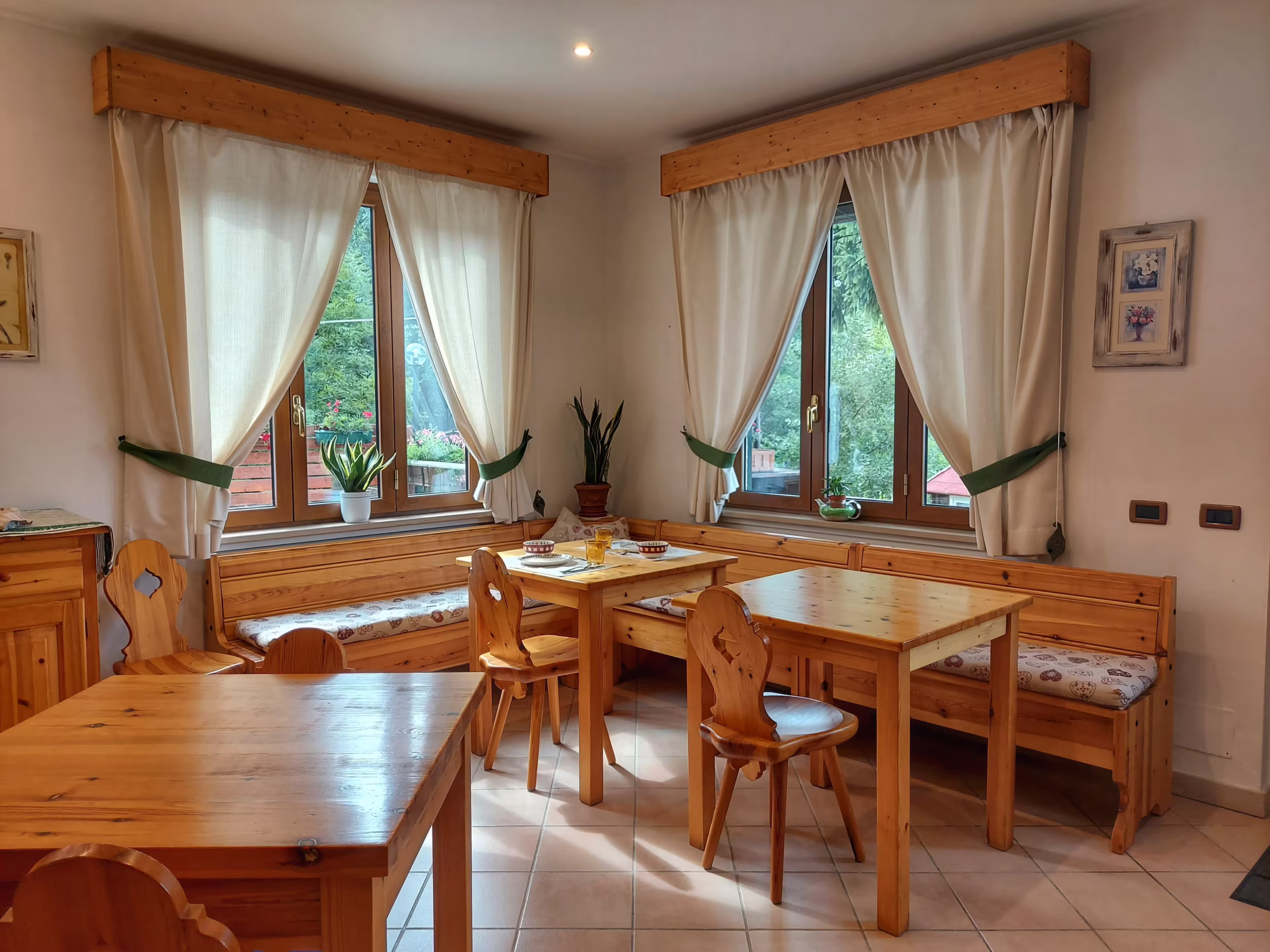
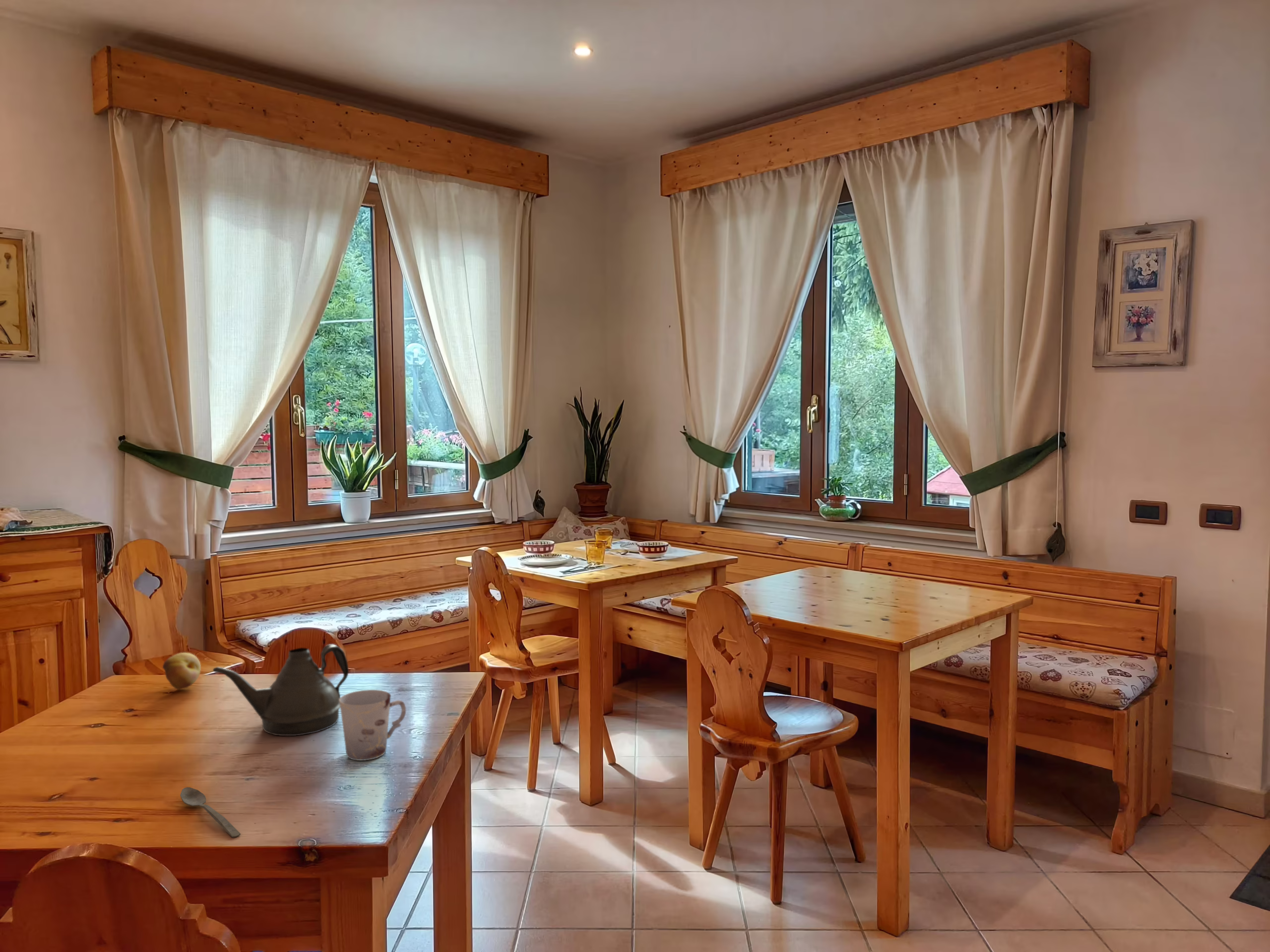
+ spoon (210, 811)
+ teapot (283, 689)
+ cup (375, 723)
+ fruit (182, 670)
